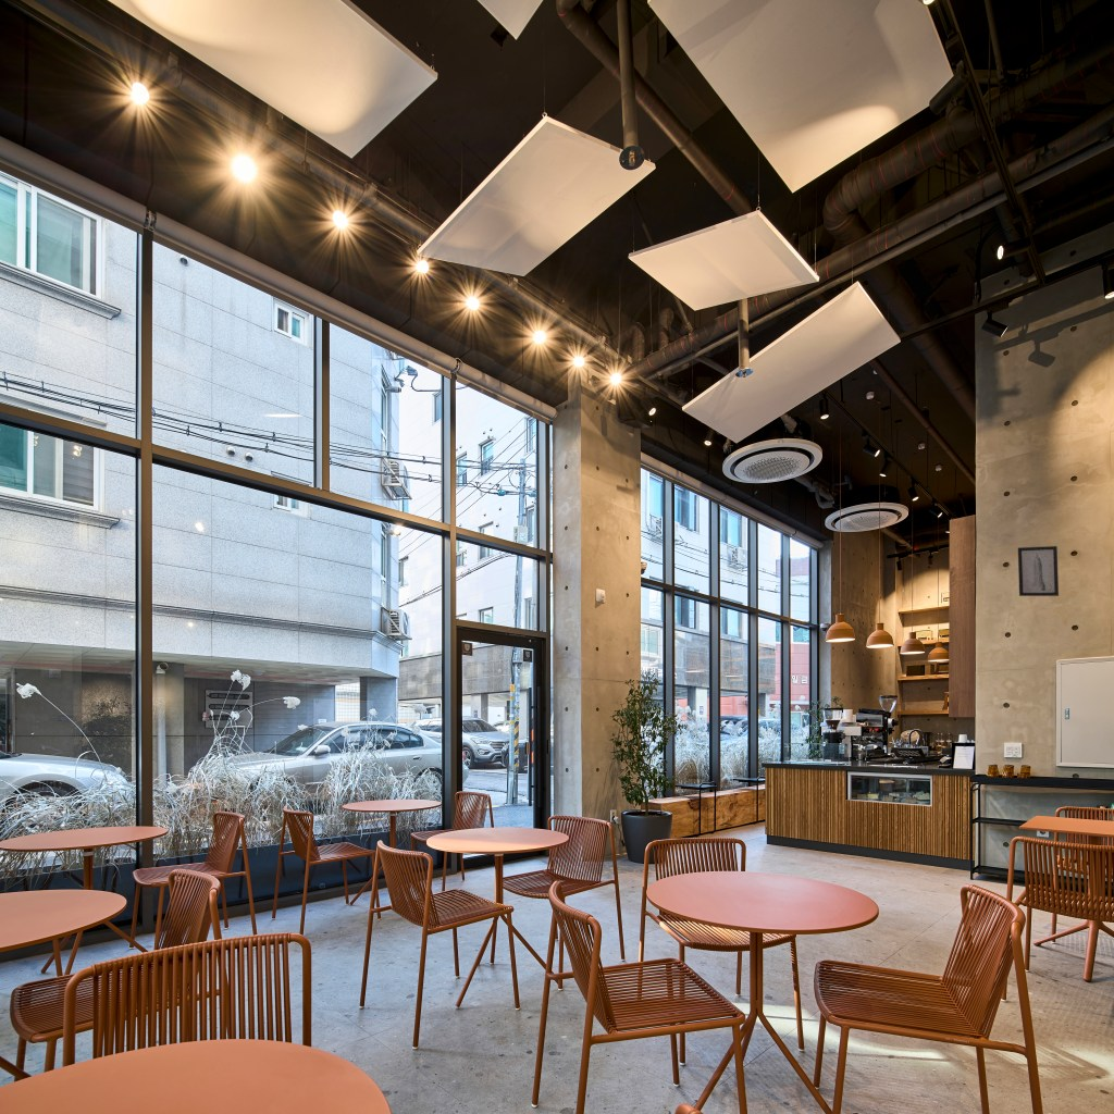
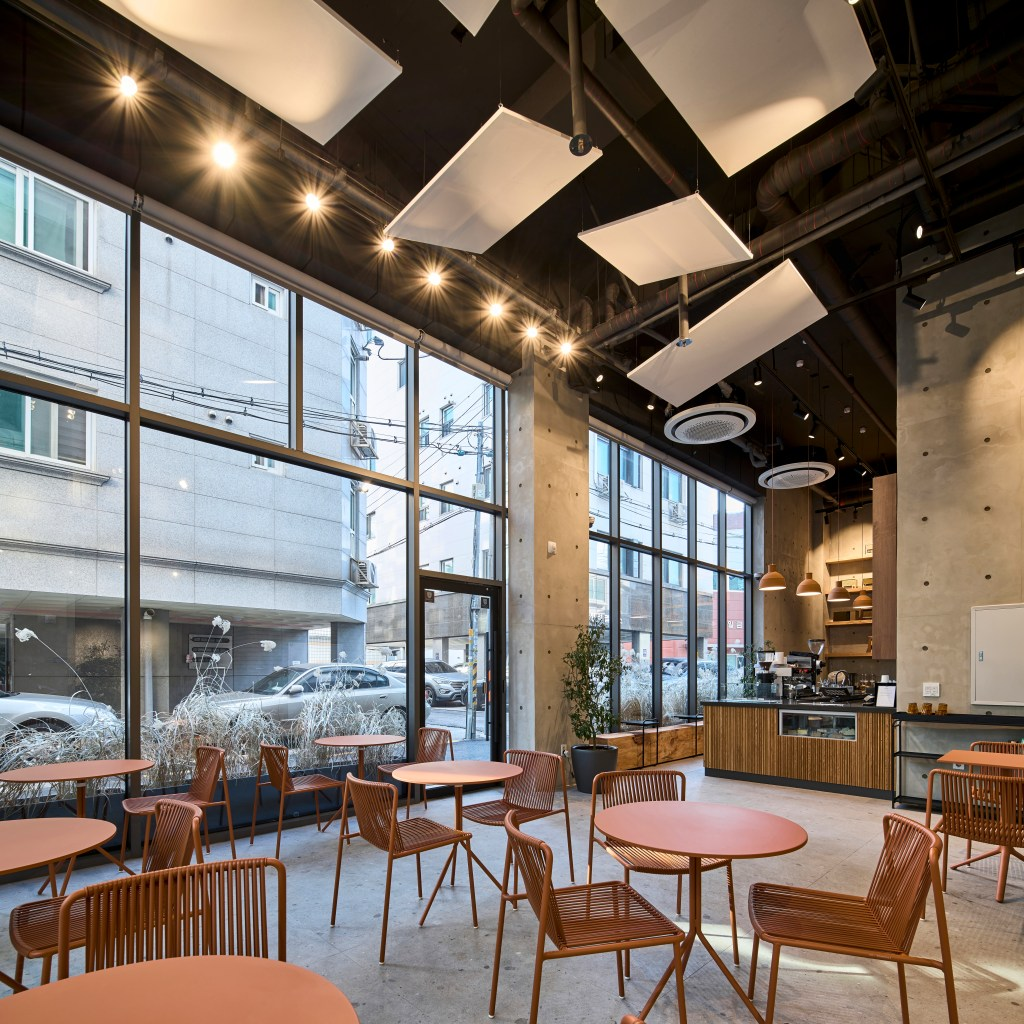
- wall art (1038, 571)
